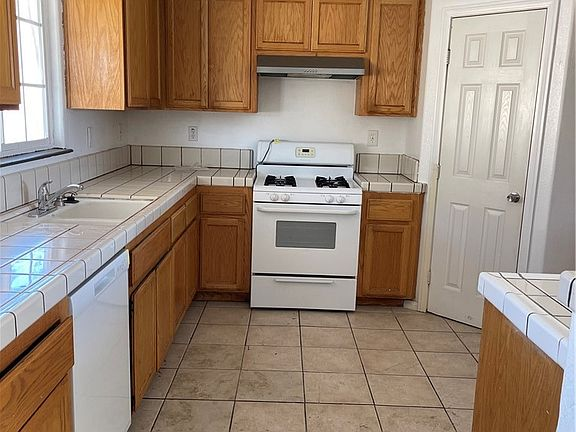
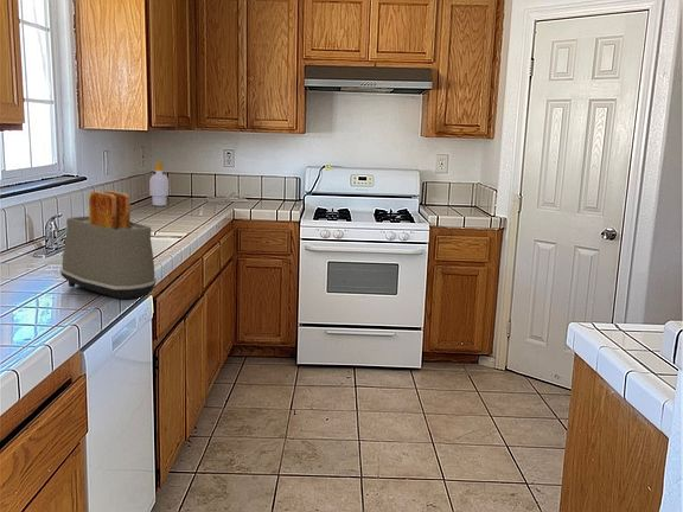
+ toaster (107, 241)
+ soap bottle (159, 184)
